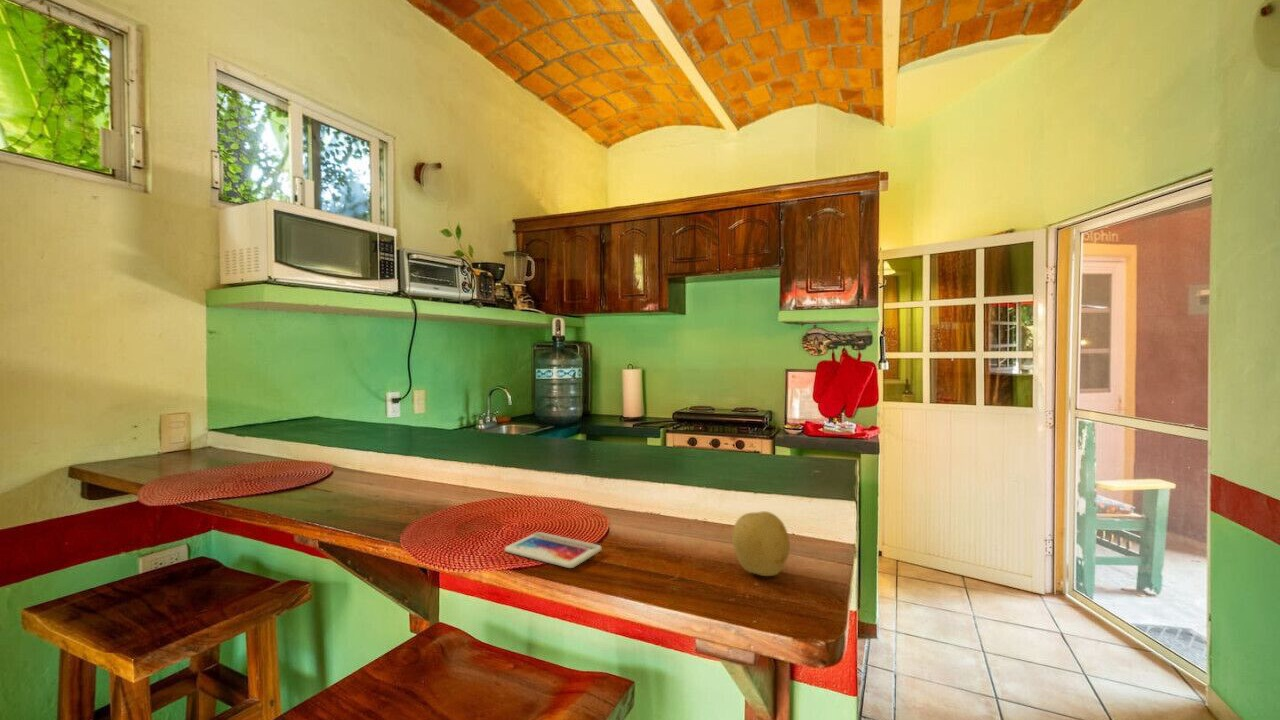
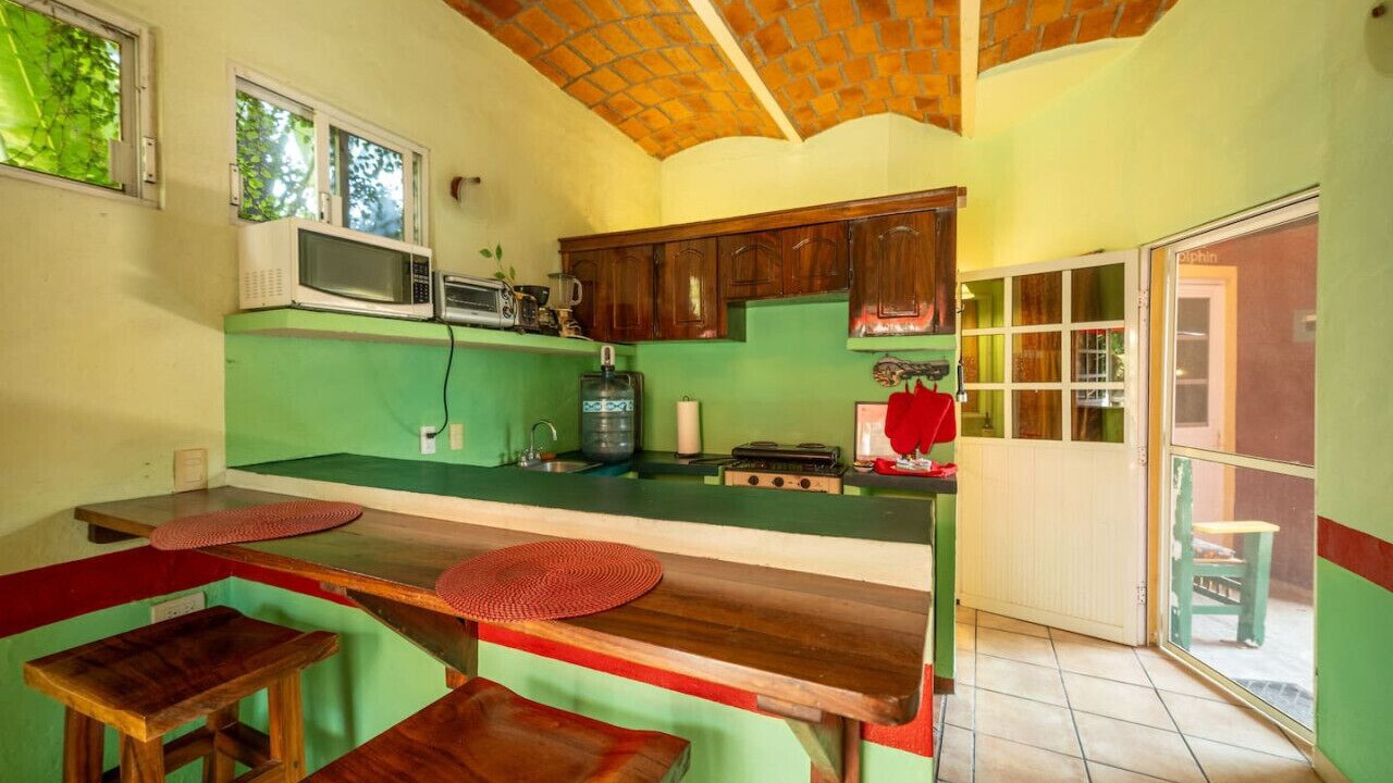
- smartphone (553, 548)
- fruit (760, 542)
